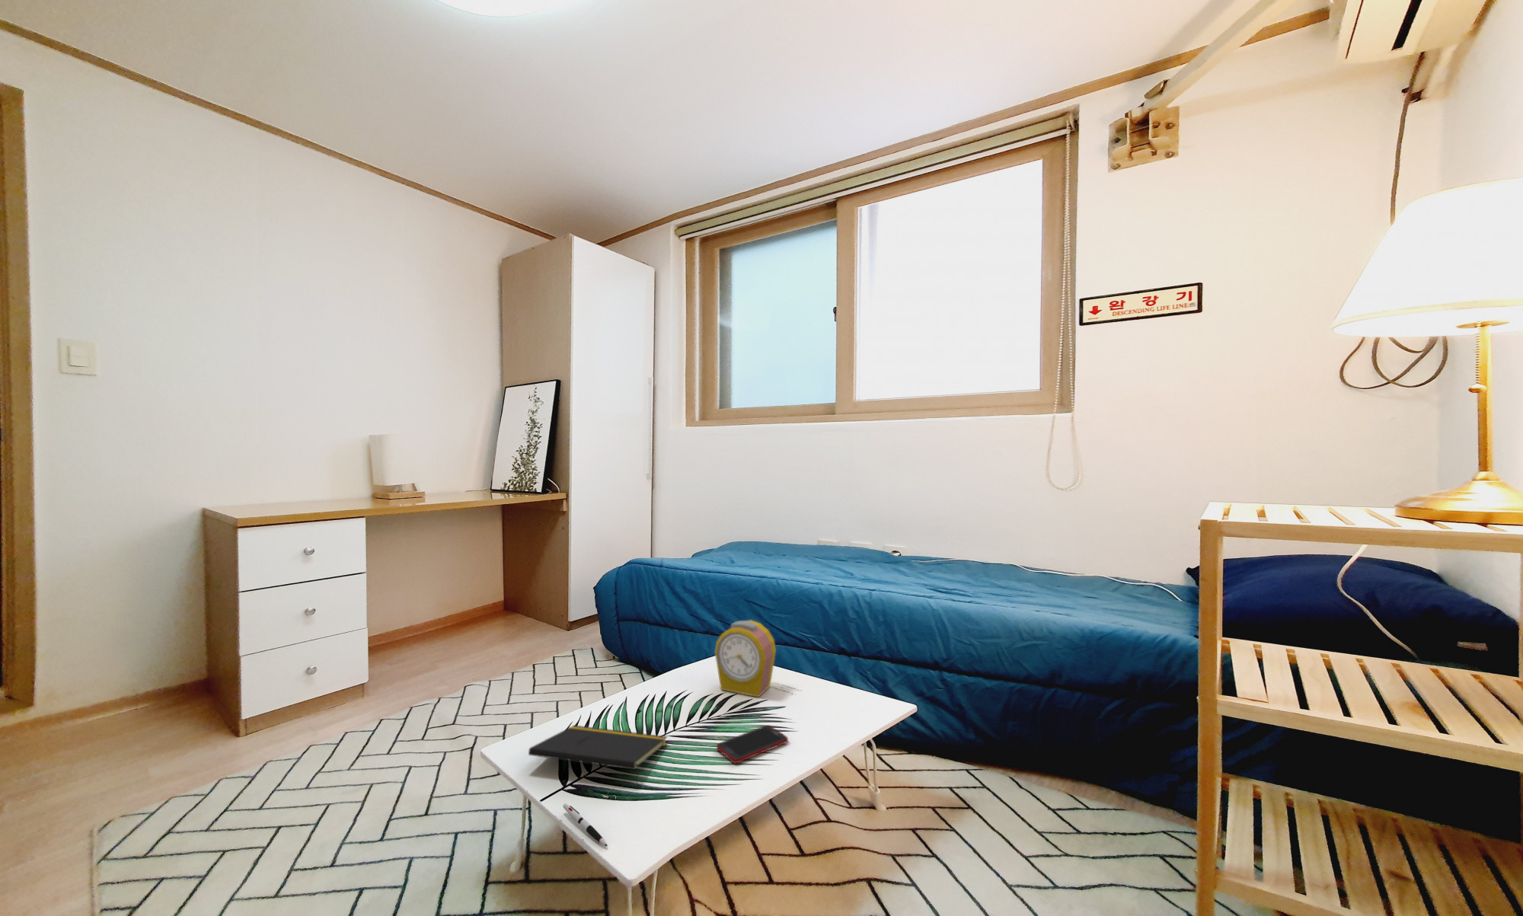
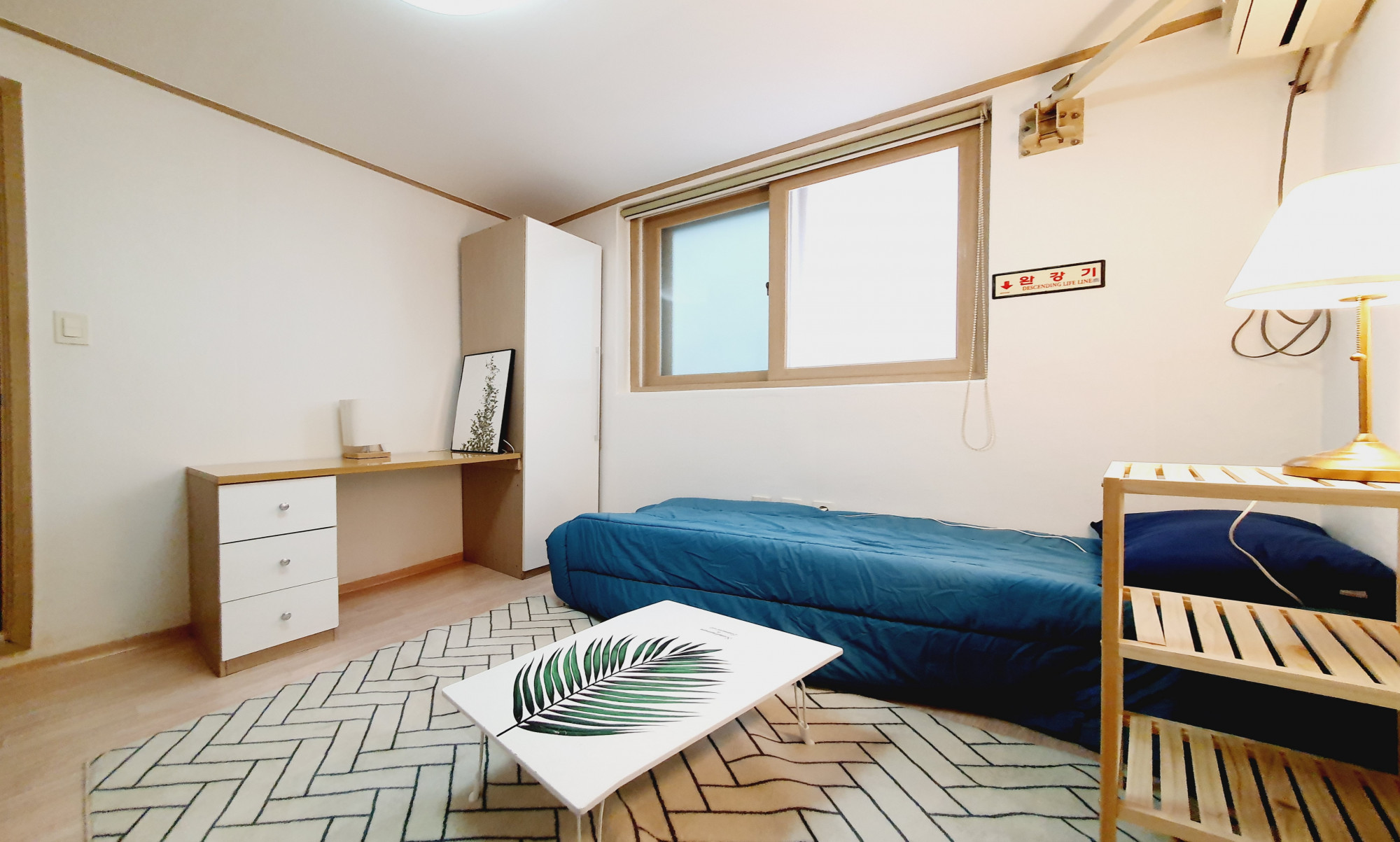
- pen (585, 824)
- cell phone (753, 743)
- alarm clock (745, 655)
- notepad (600, 745)
